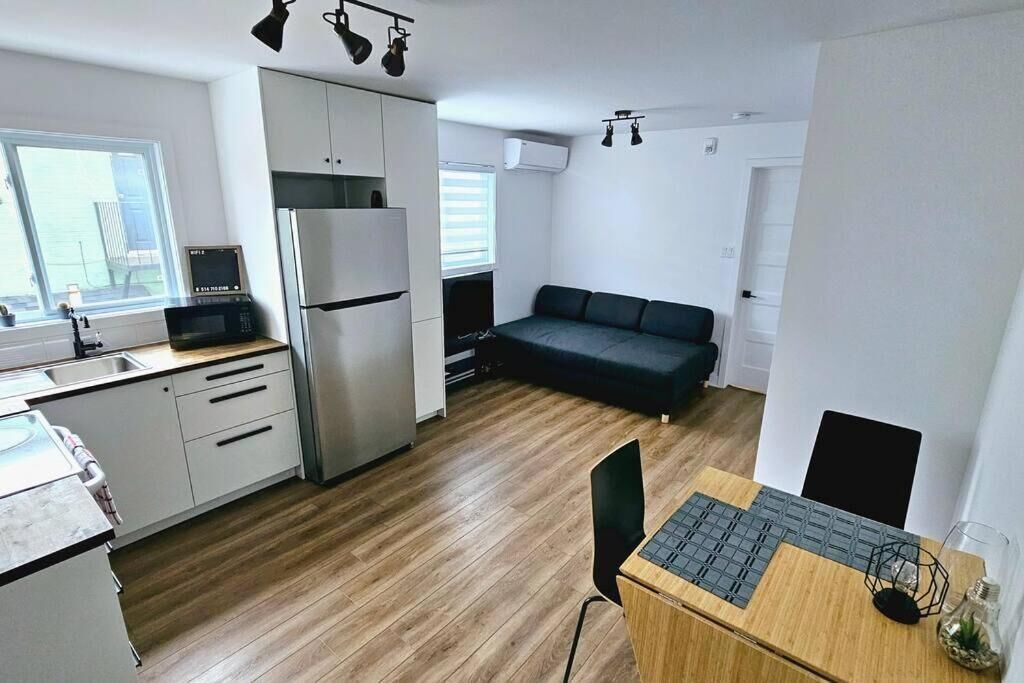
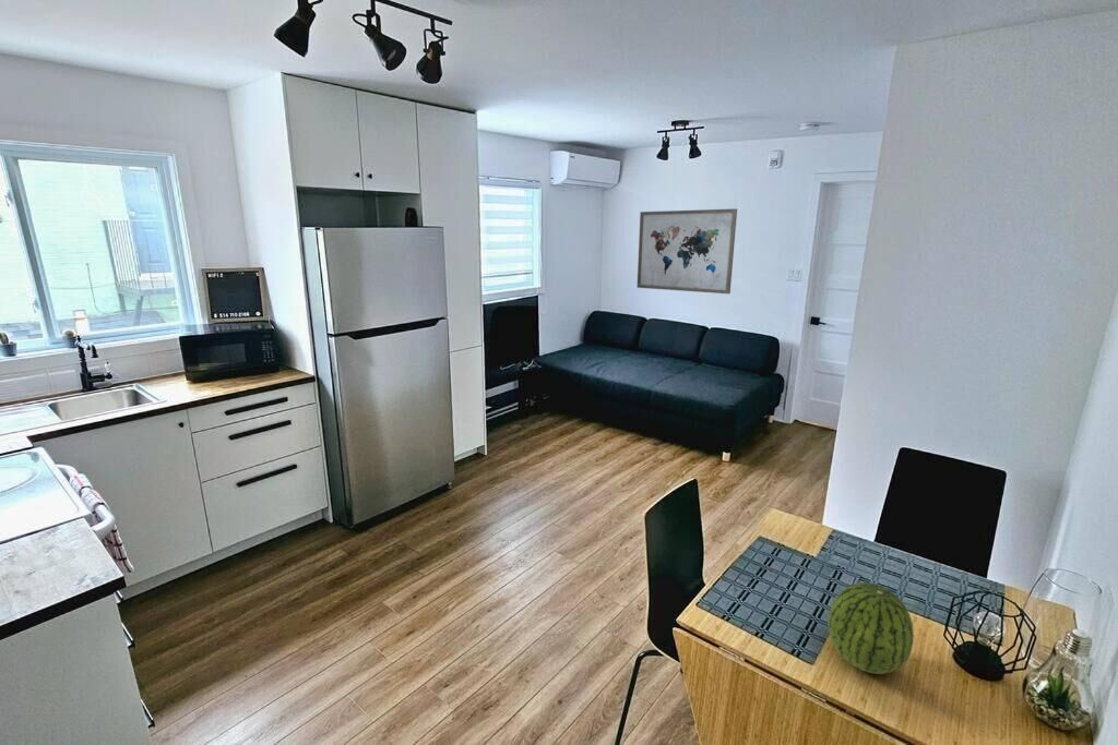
+ wall art (682, 251)
+ fruit (869, 626)
